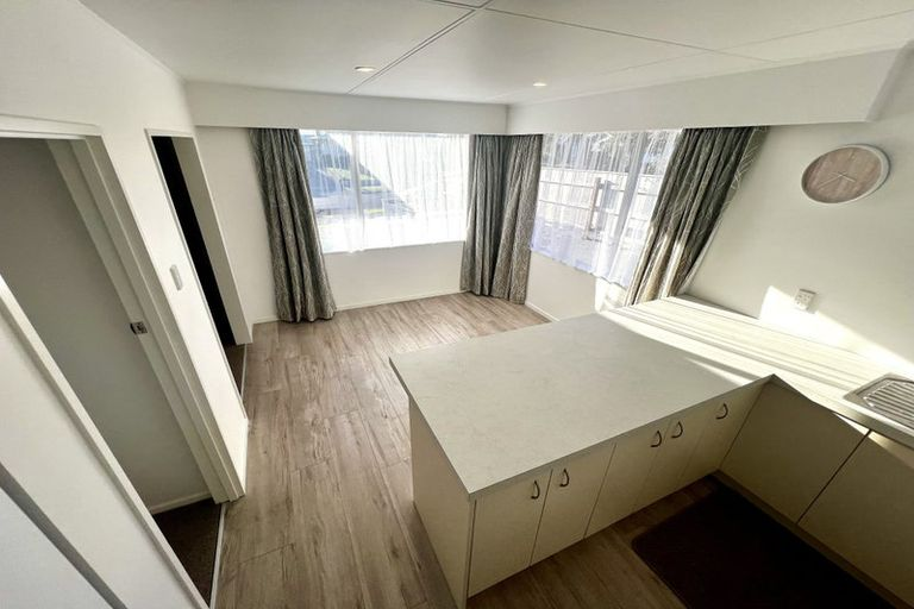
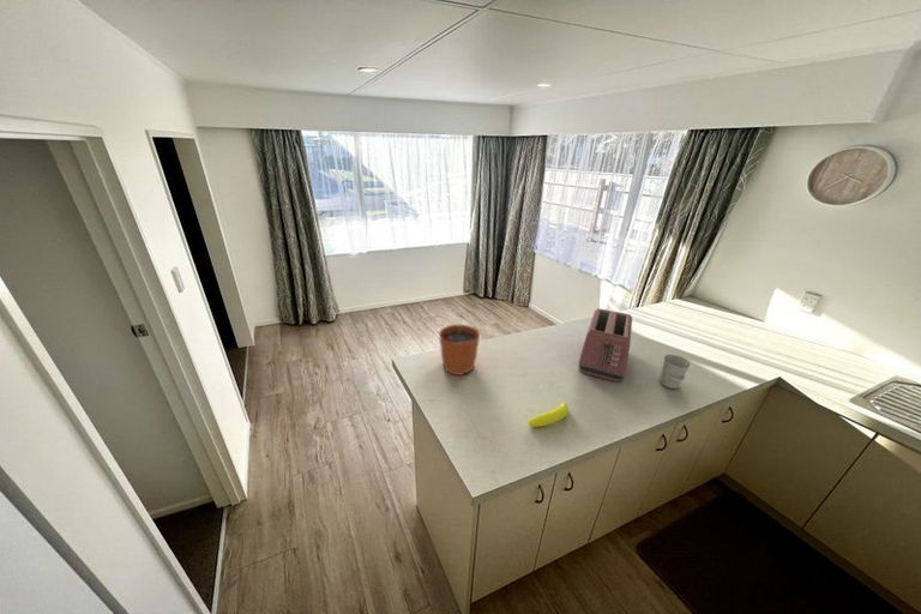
+ cup (673, 373)
+ plant pot (459, 342)
+ banana (548, 413)
+ toaster (607, 342)
